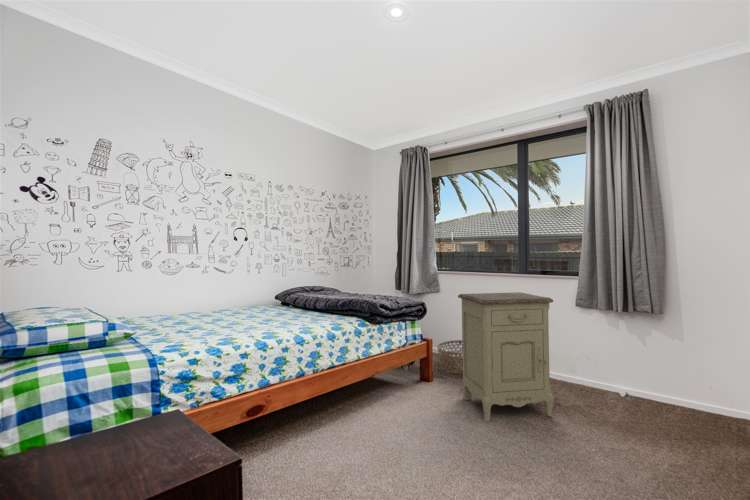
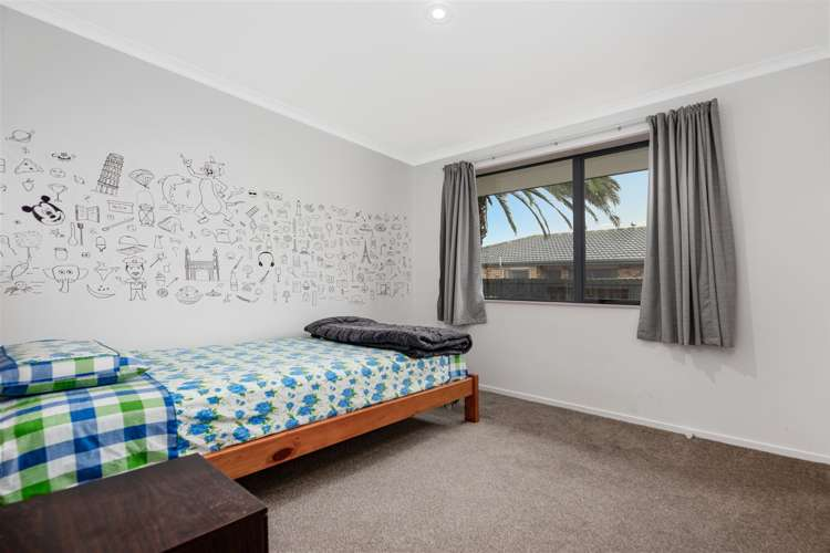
- nightstand (506, 352)
- basket (462, 357)
